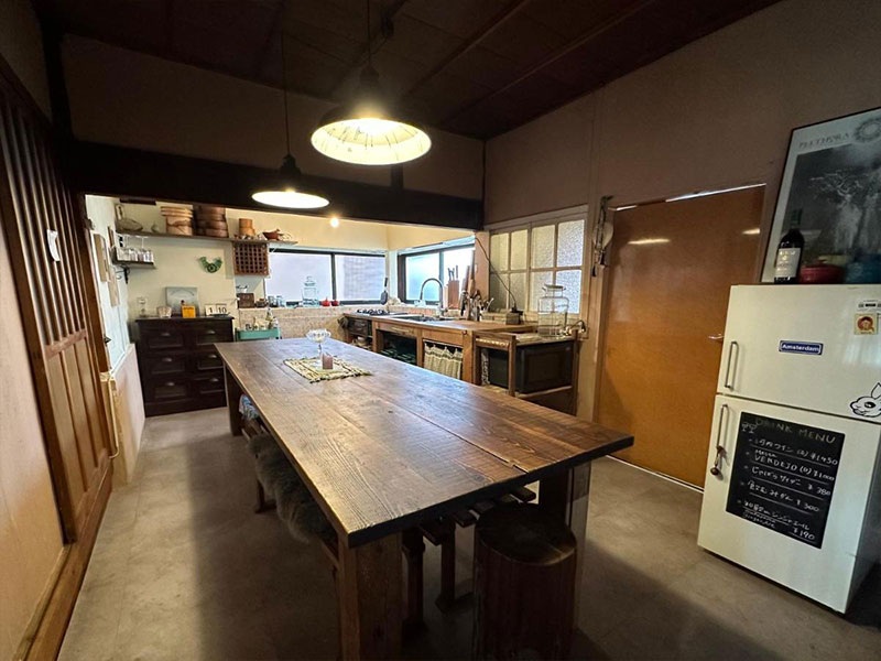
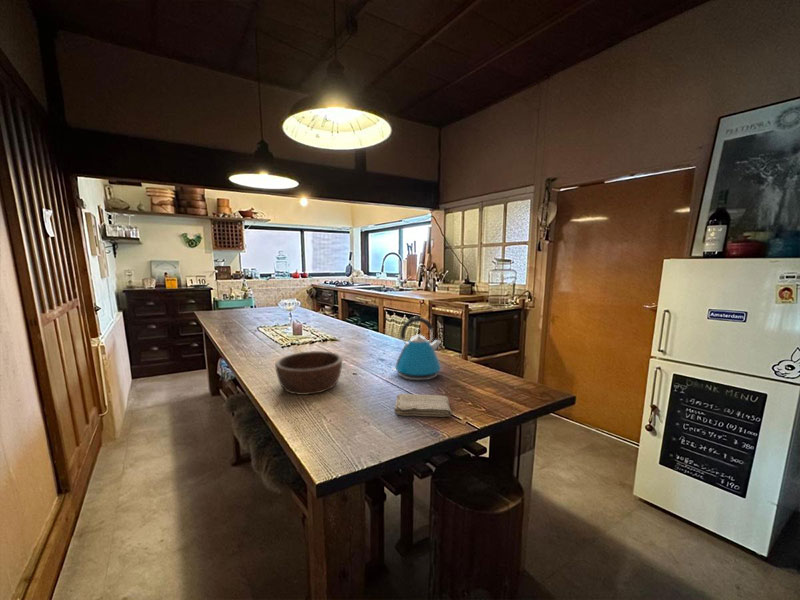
+ wooden bowl (310, 372)
+ kettle (416, 345)
+ washcloth (422, 404)
